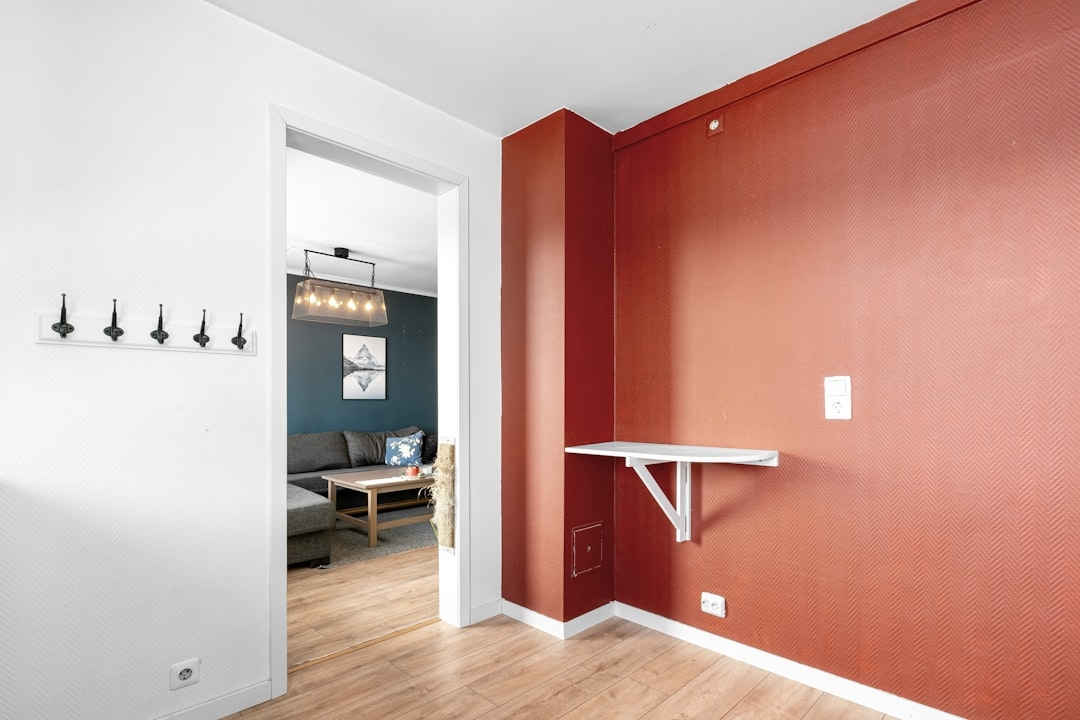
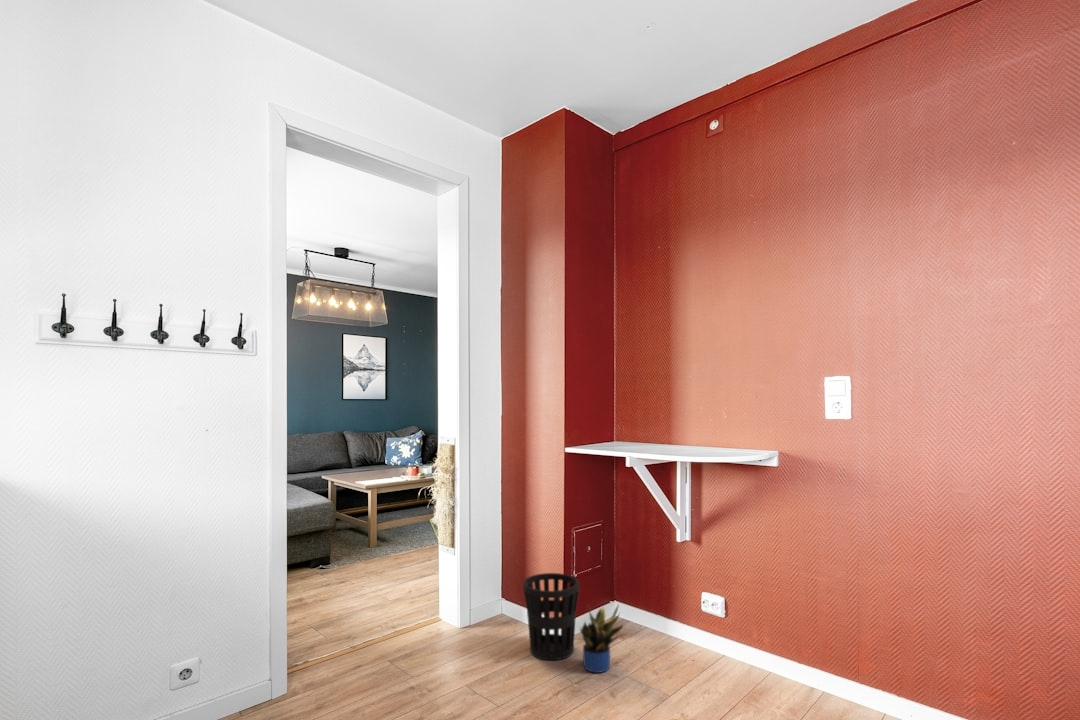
+ wastebasket (551, 617)
+ potted plant (604, 631)
